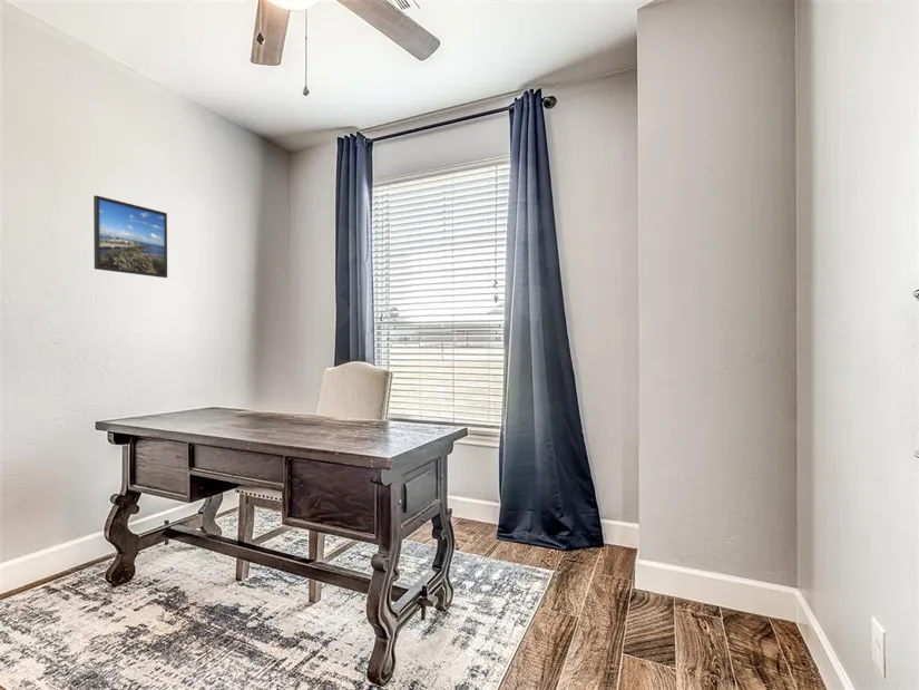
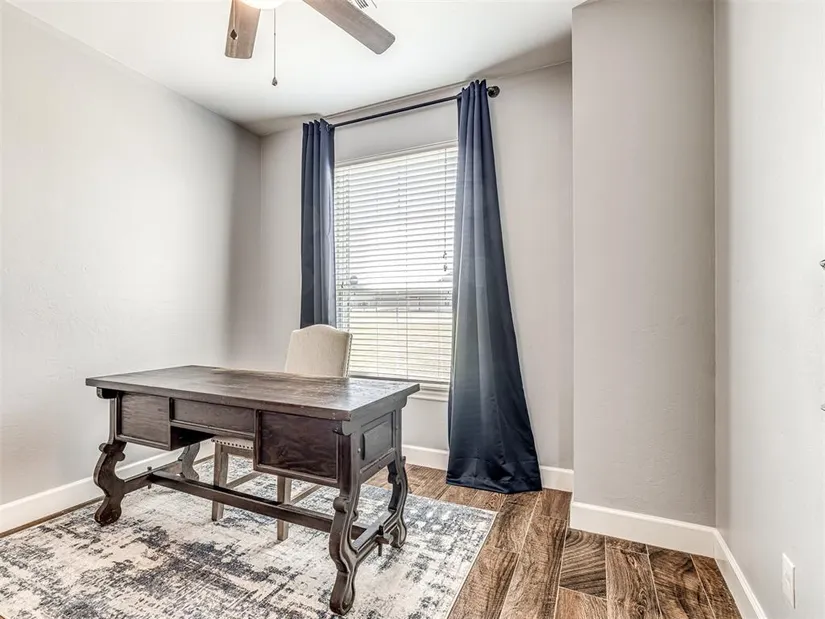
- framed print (133, 239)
